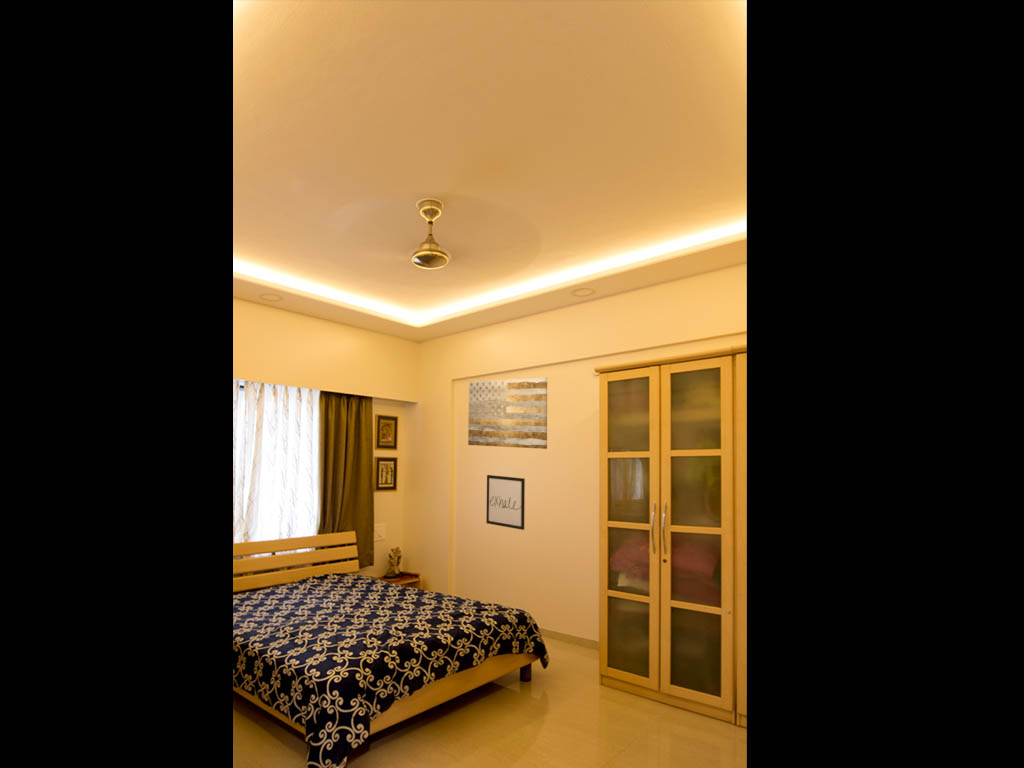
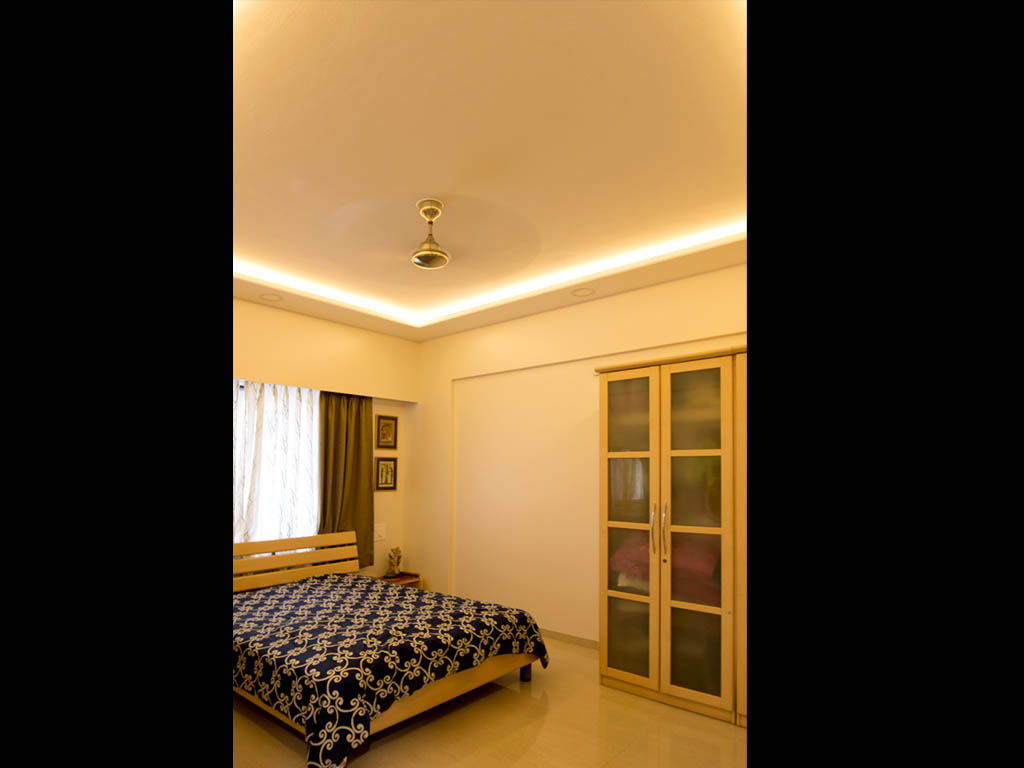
- wall art (505, 501)
- wall art (505, 413)
